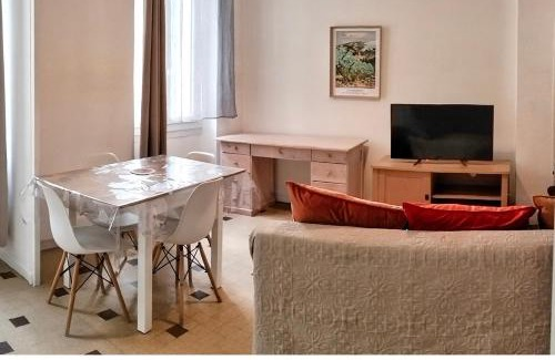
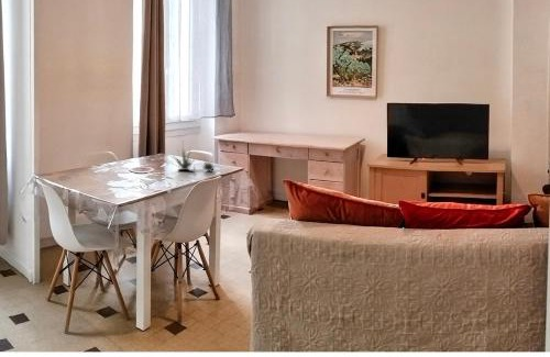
+ succulent plant (194, 157)
